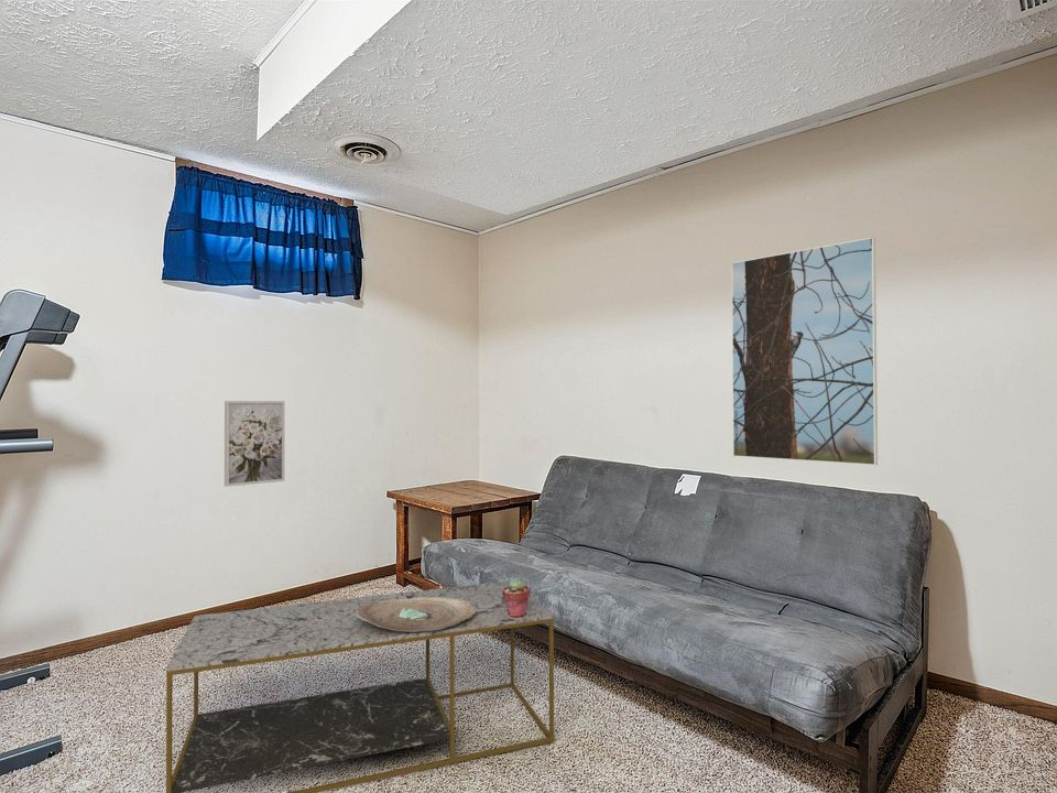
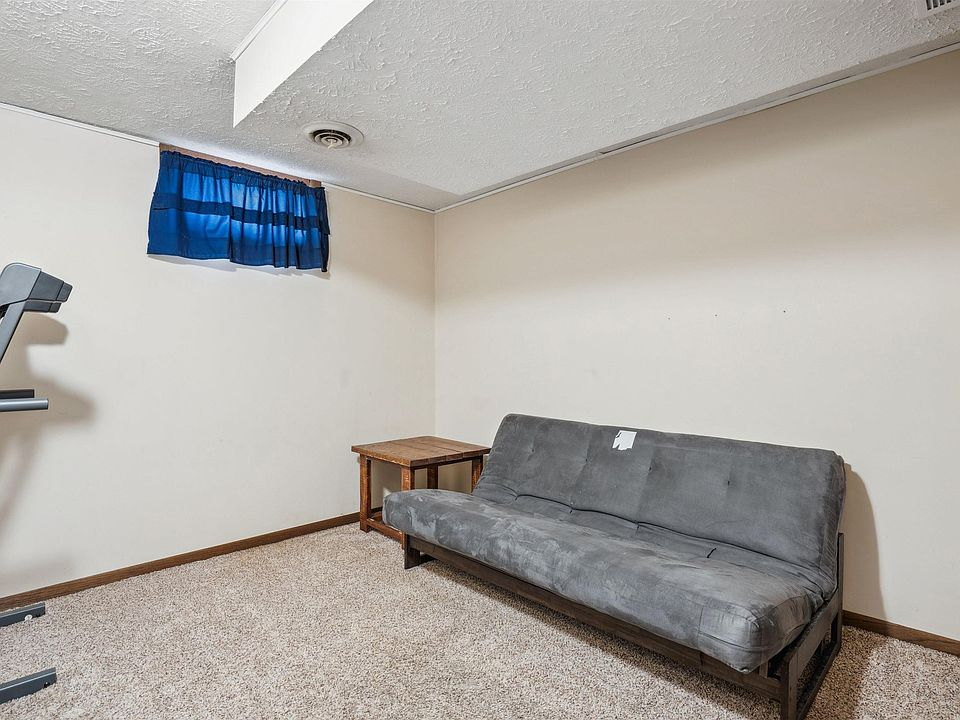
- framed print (798, 355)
- wall art (255, 442)
- coffee table (377, 685)
- potted succulent (516, 595)
- decorative bowl (415, 608)
